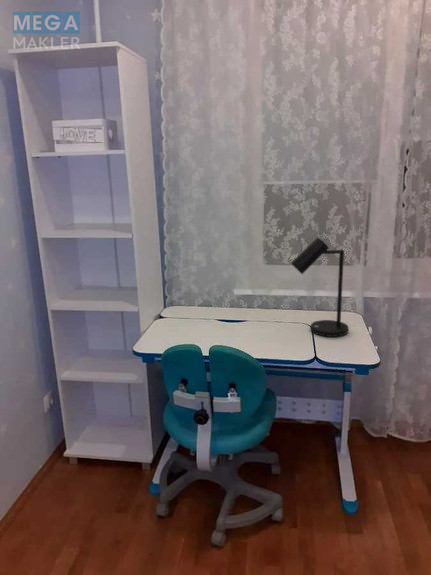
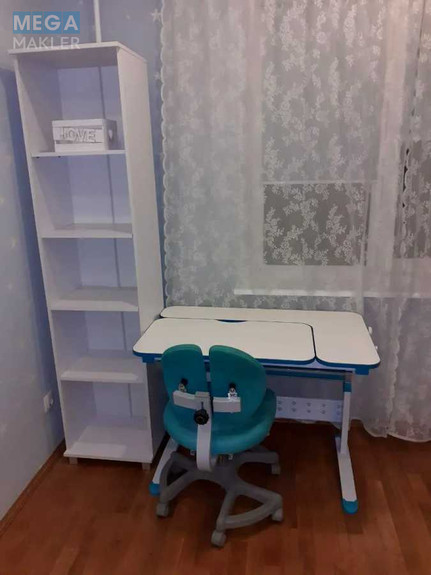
- desk lamp (338, 285)
